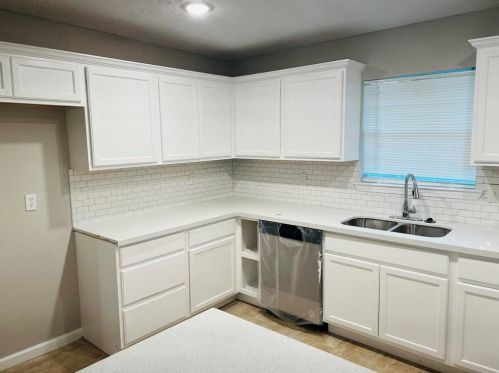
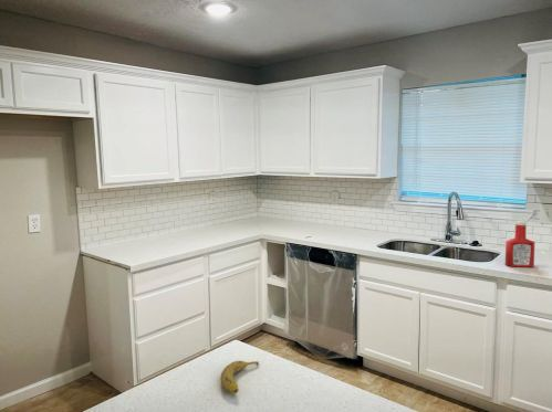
+ fruit (237, 371)
+ soap bottle (520, 243)
